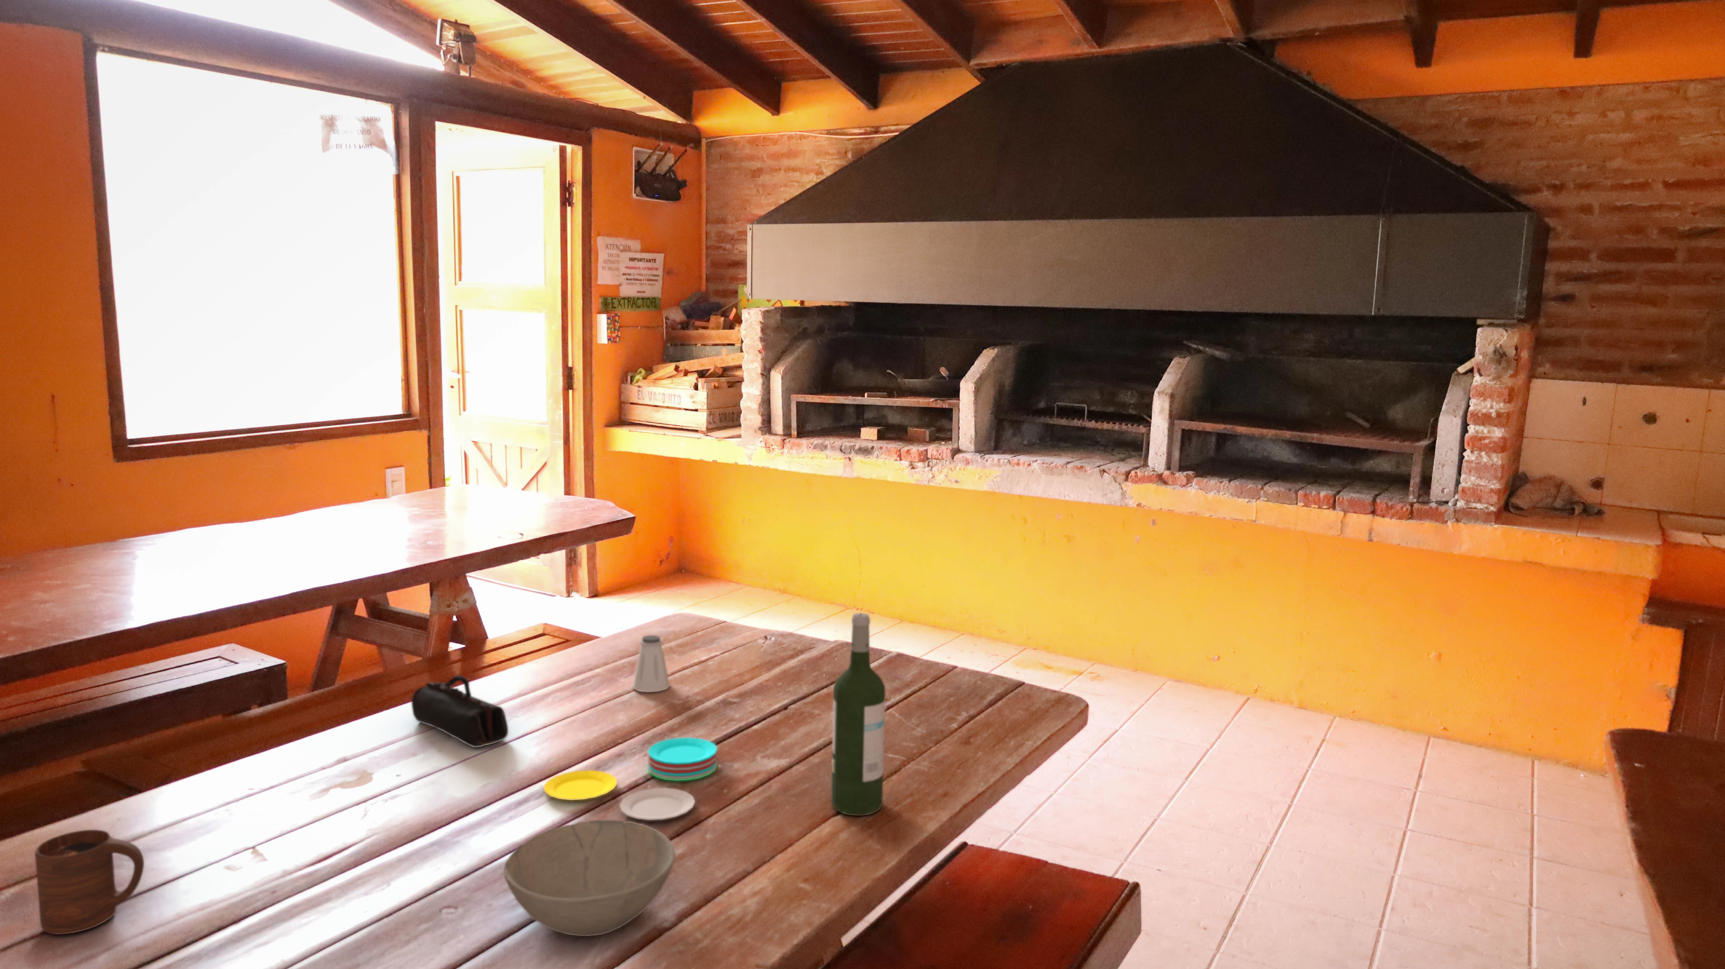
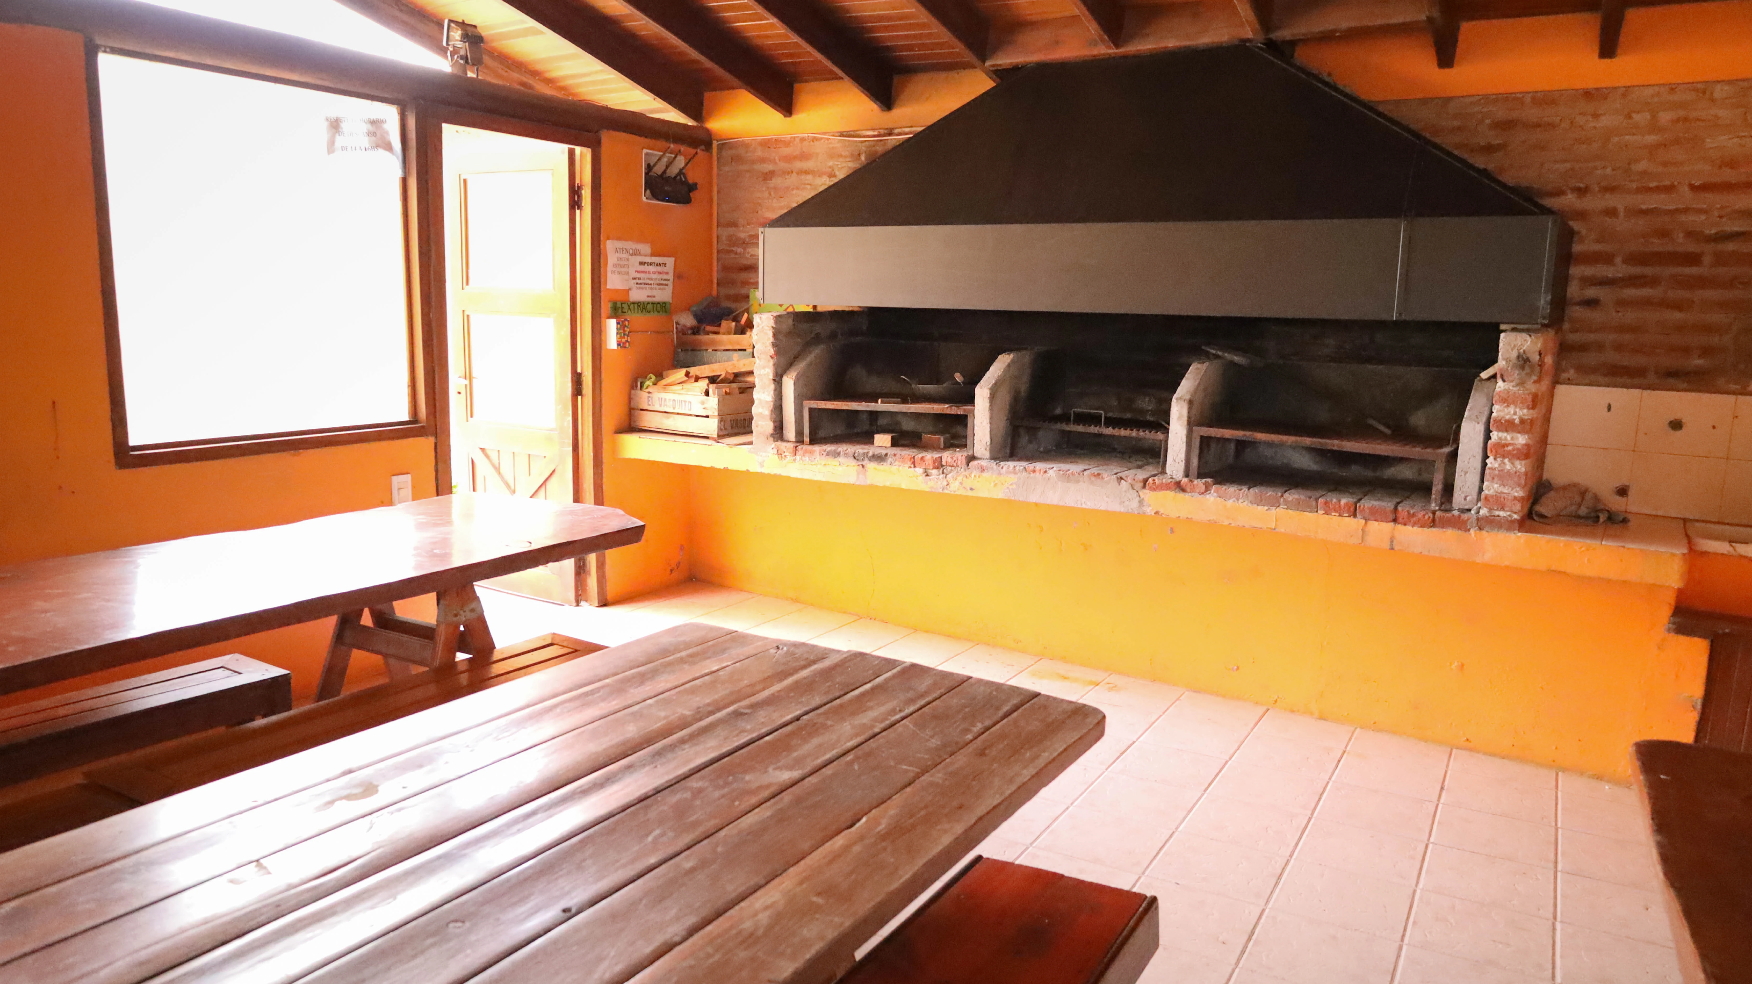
- pencil case (457, 702)
- plate (652, 774)
- saltshaker (652, 661)
- cup (89, 879)
- bowl (591, 886)
- wine bottle (859, 711)
